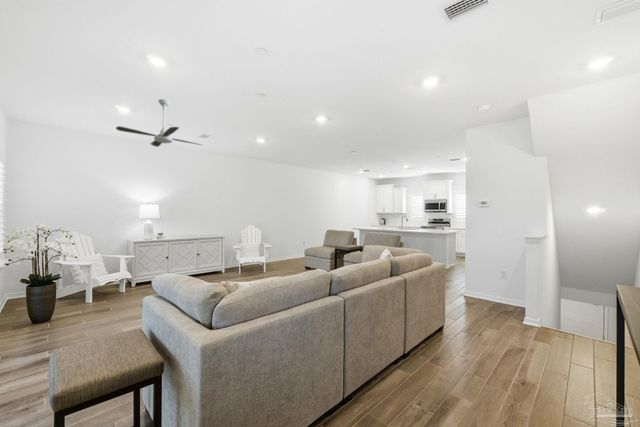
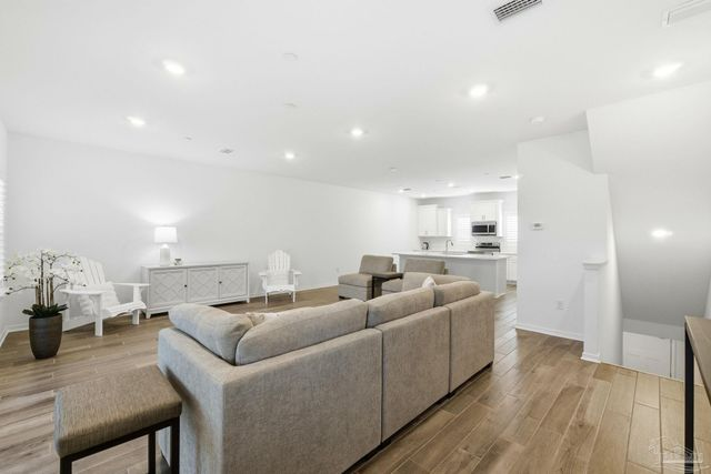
- ceiling fan (163, 121)
